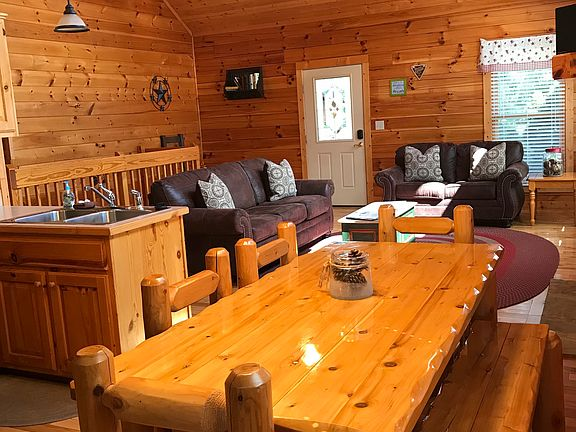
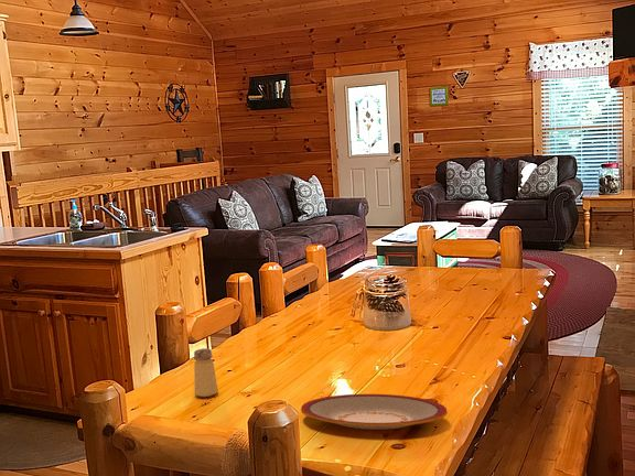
+ plate (373, 414)
+ saltshaker (204, 371)
